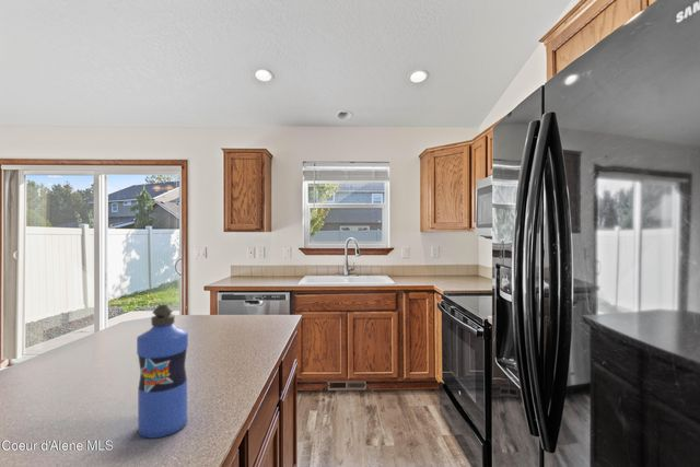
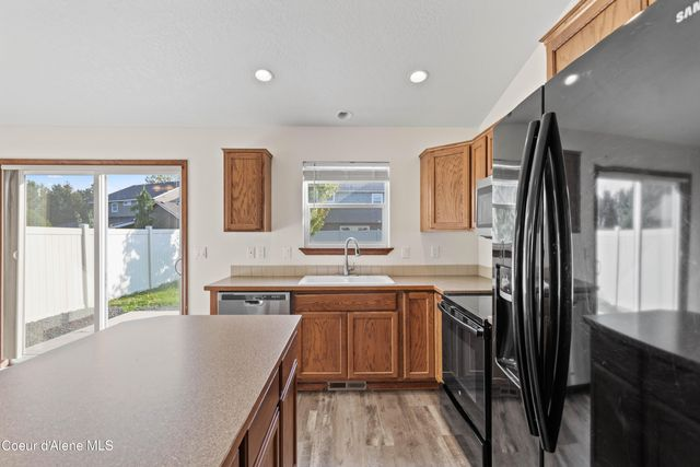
- water bottle (163, 365)
